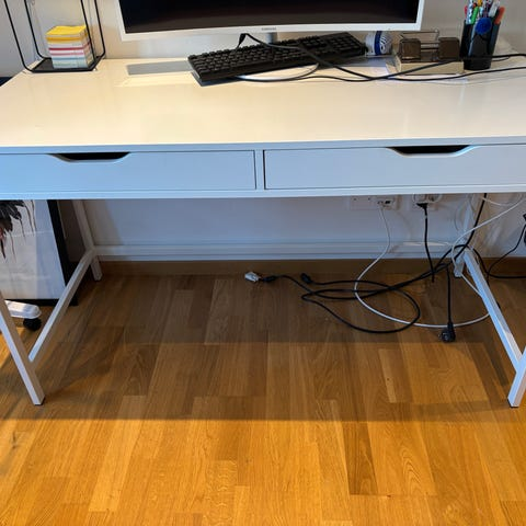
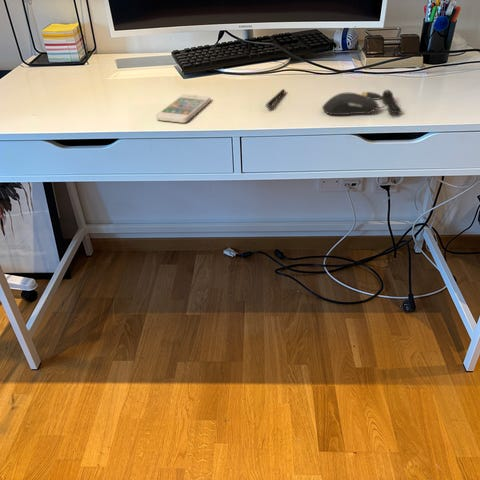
+ smartphone (184, 107)
+ computer mouse (360, 98)
+ pen (276, 97)
